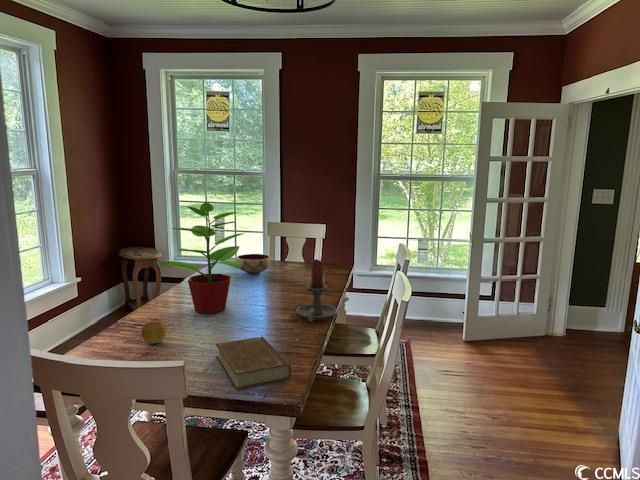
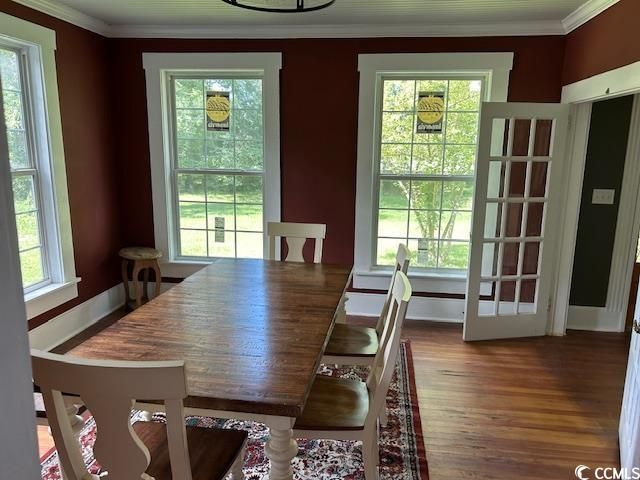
- potted plant (211, 253)
- apple (154, 331)
- candle holder (315, 288)
- bowl (253, 264)
- book (251, 360)
